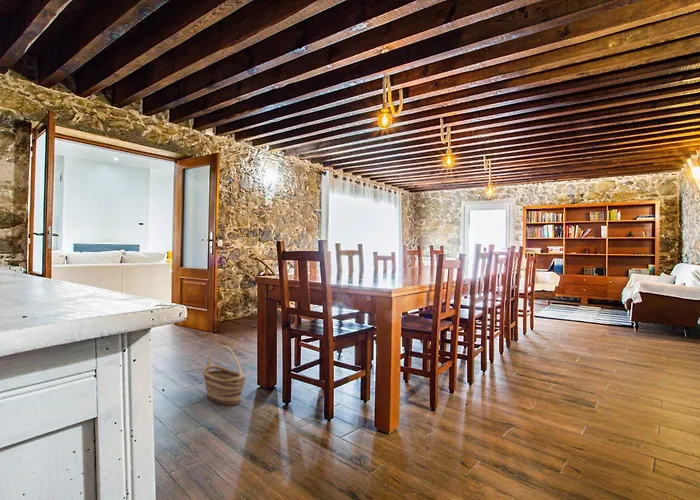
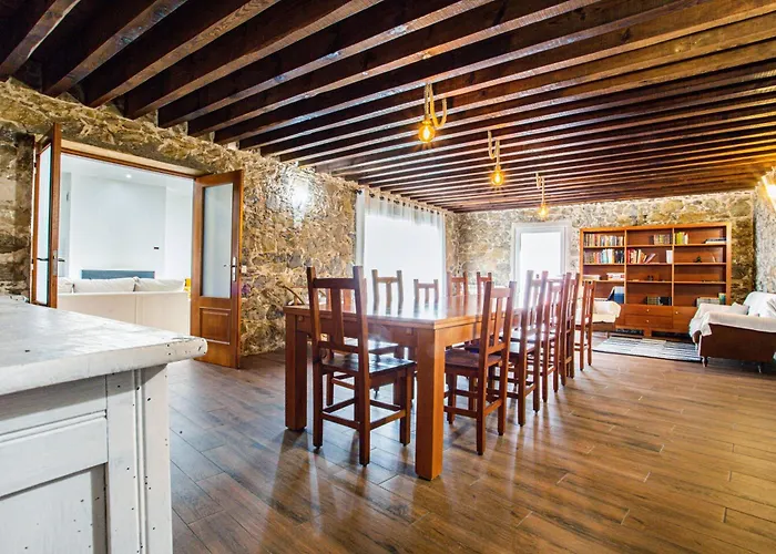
- basket (223, 372)
